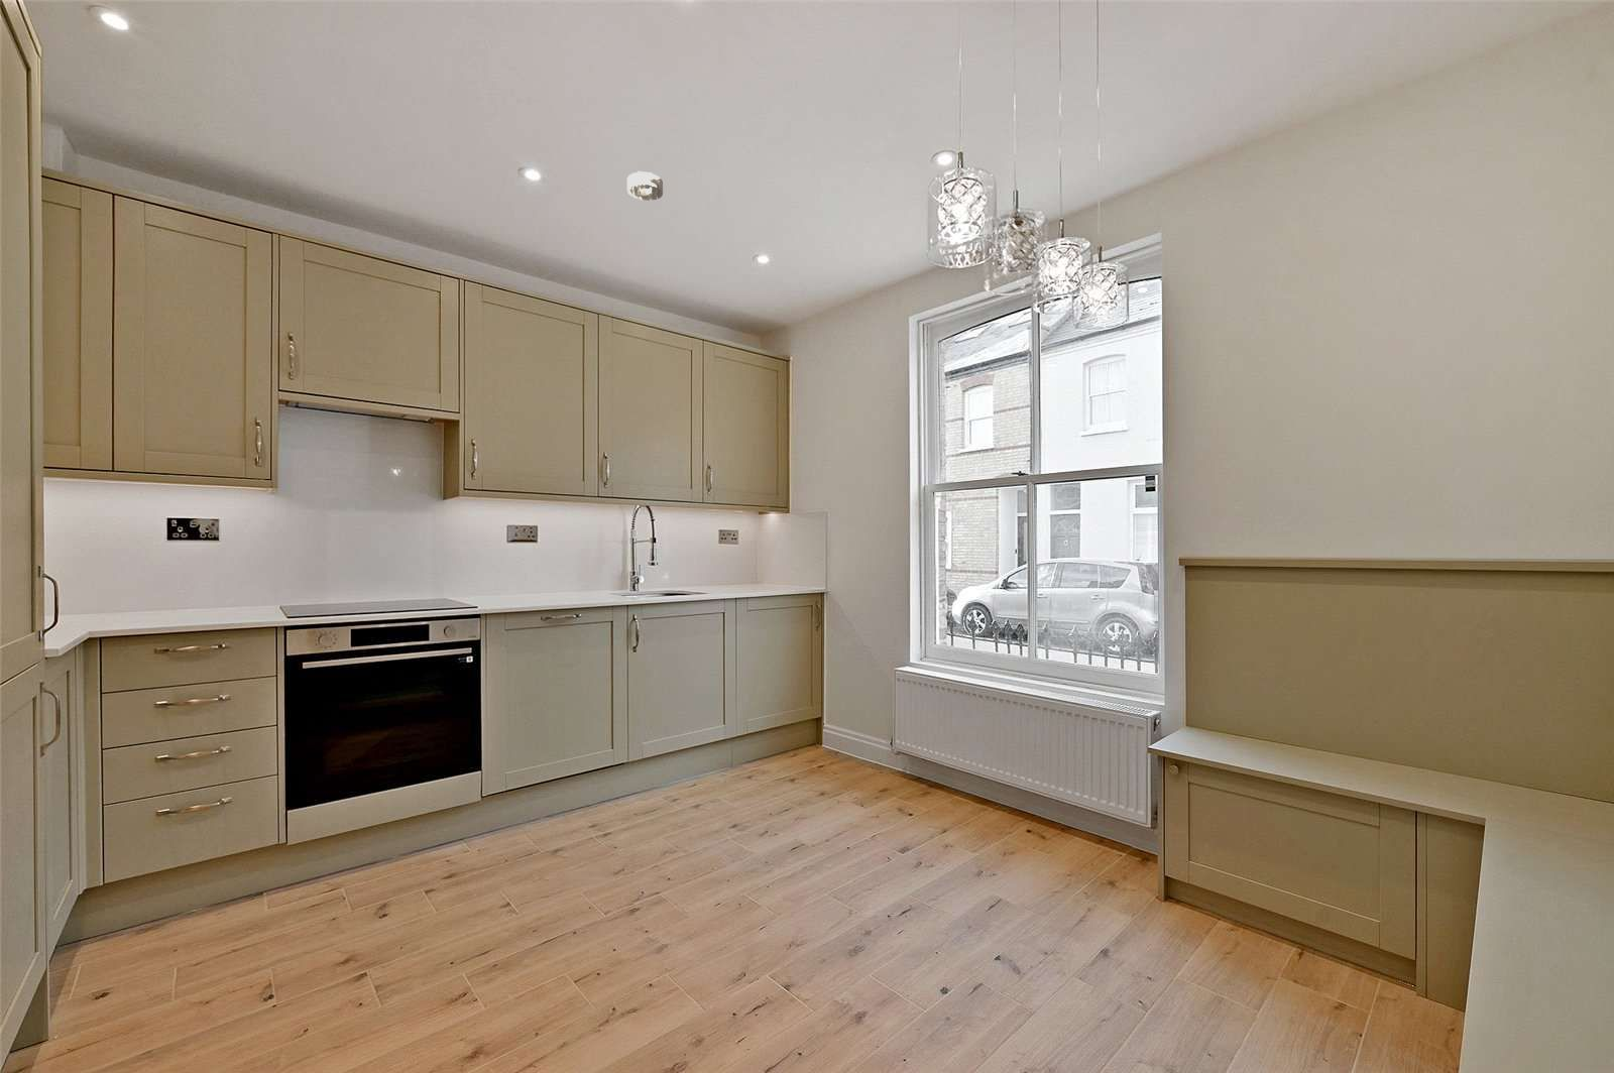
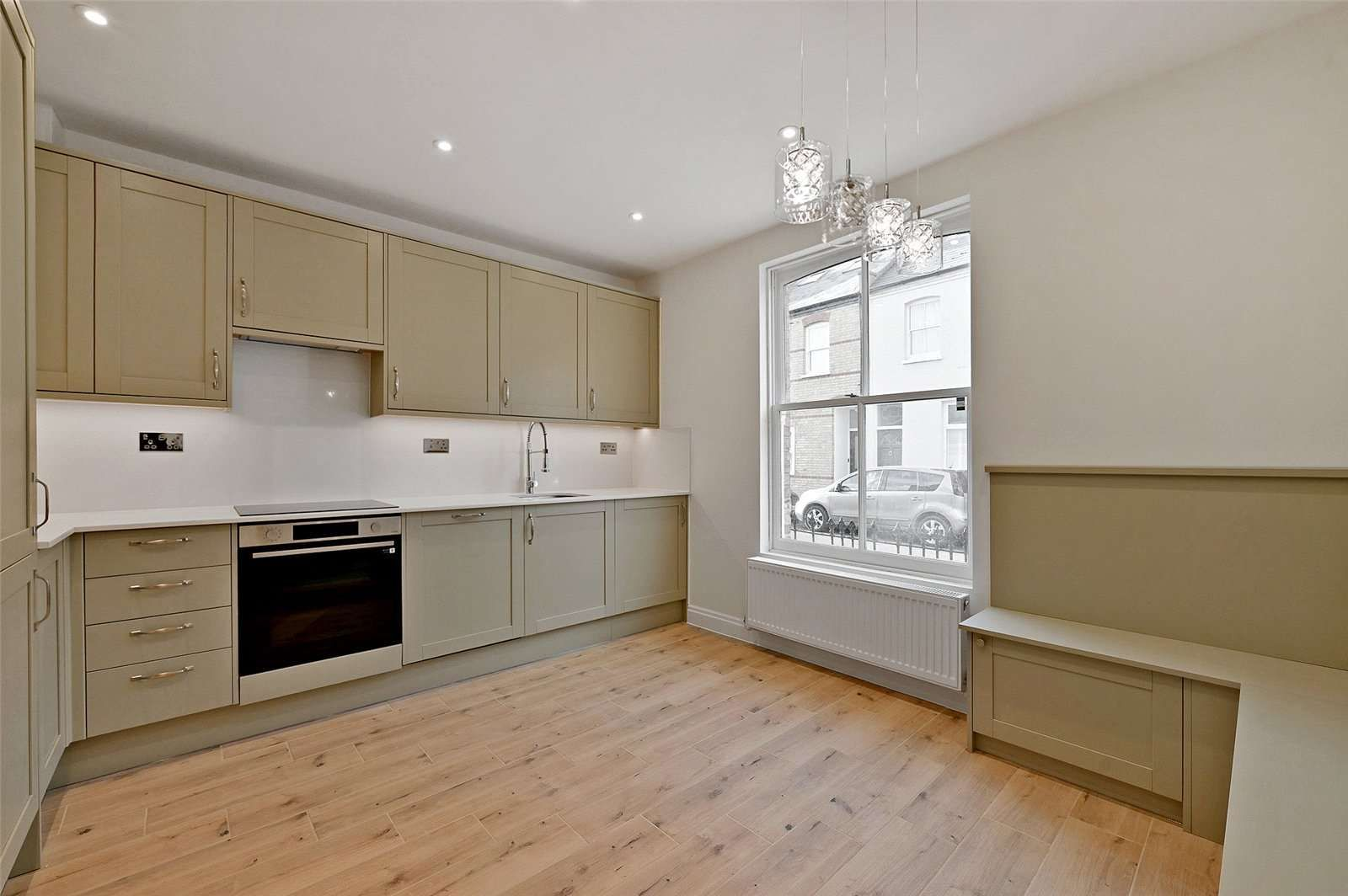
- smoke detector (644, 184)
